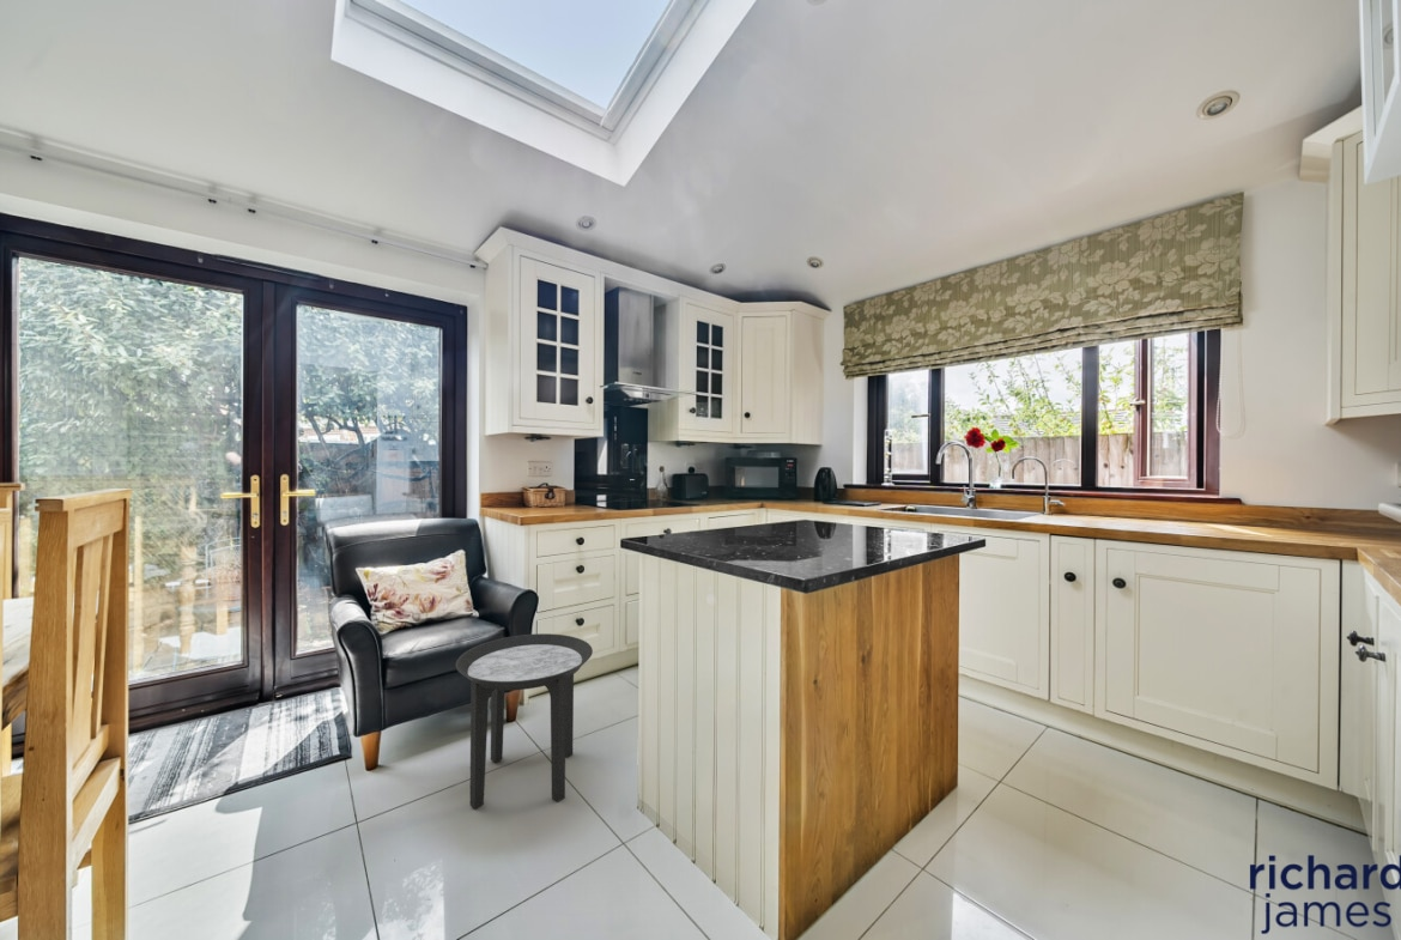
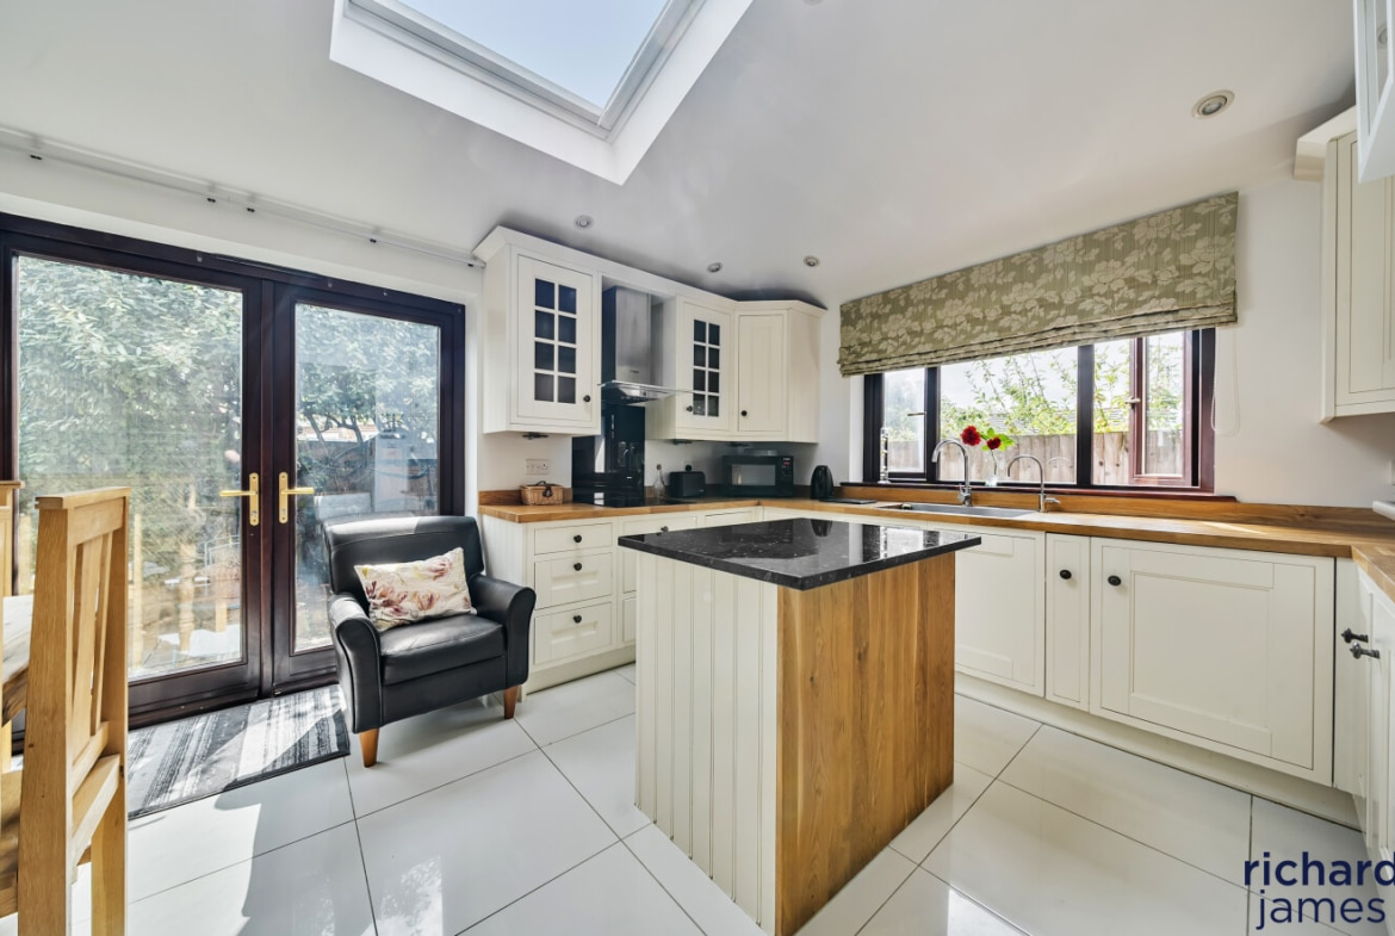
- side table (503, 716)
